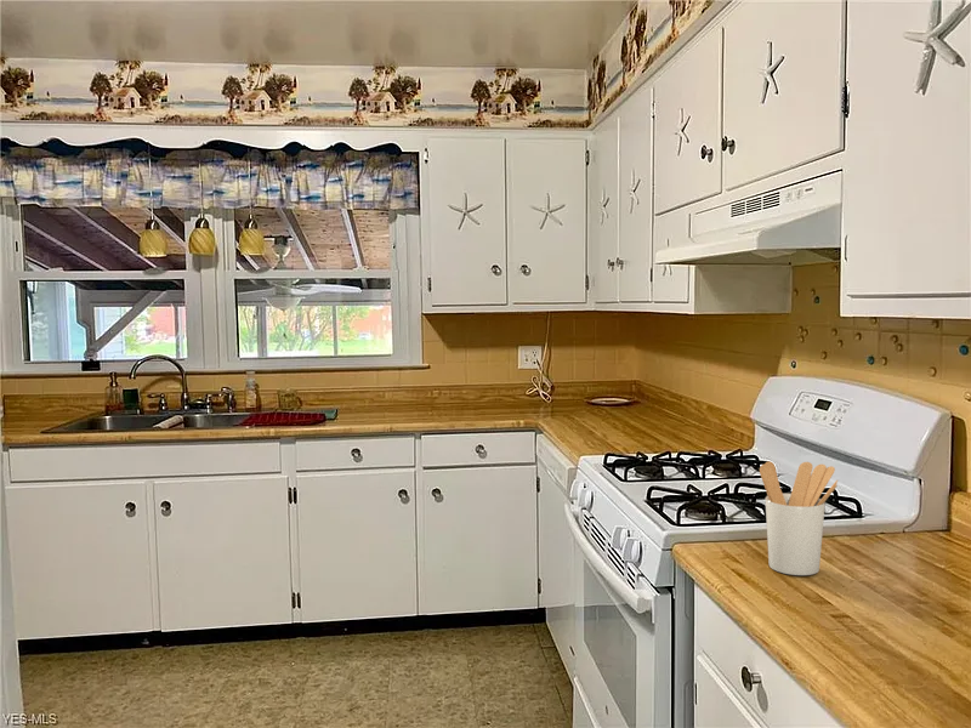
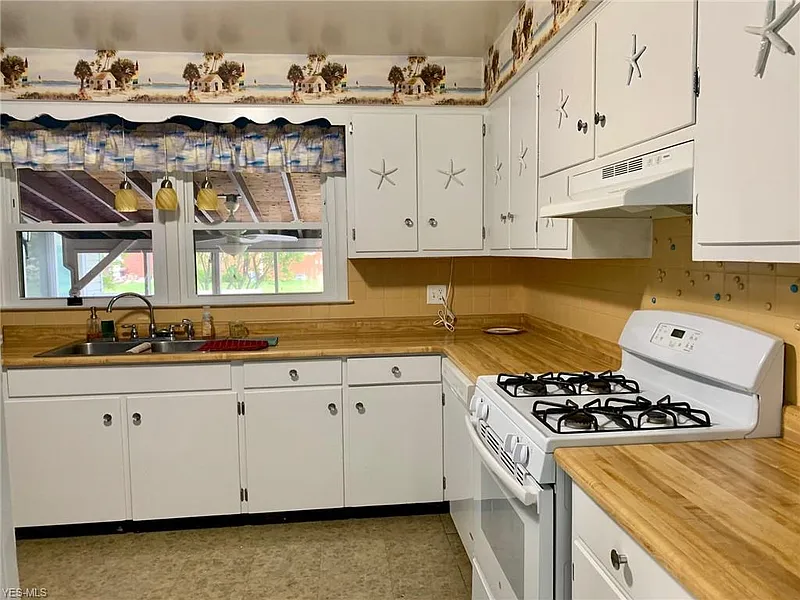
- utensil holder (801, 513)
